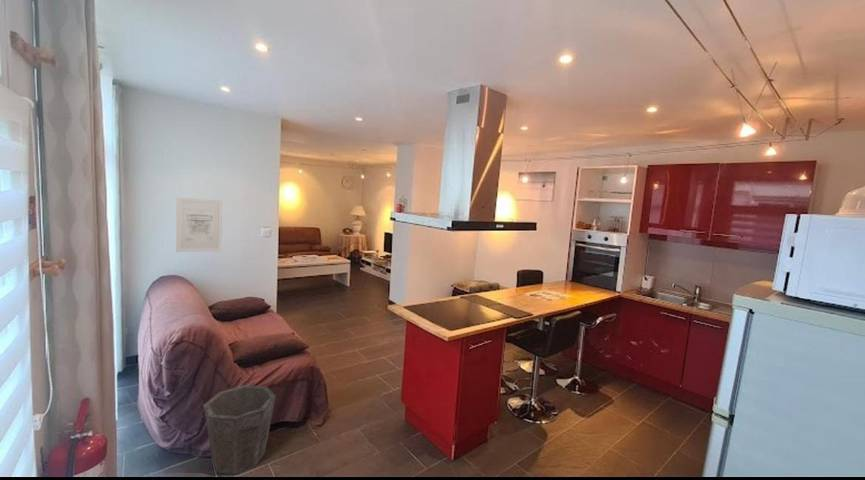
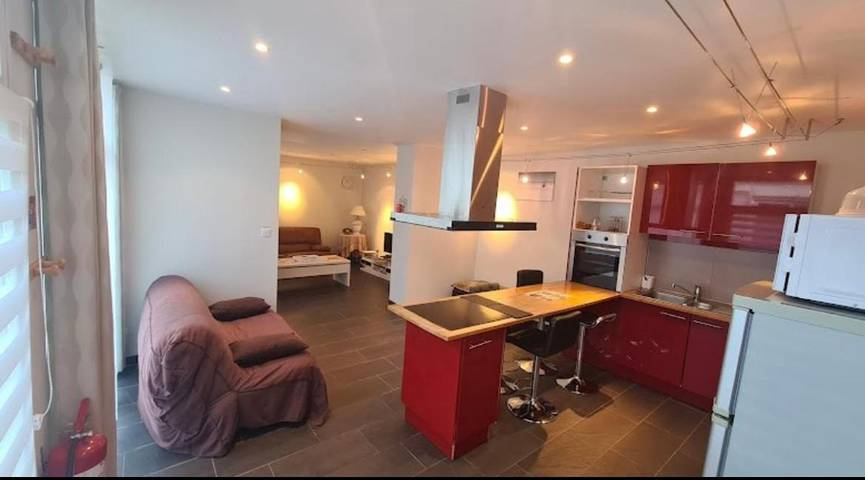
- wall art (199, 225)
- waste bin (240, 429)
